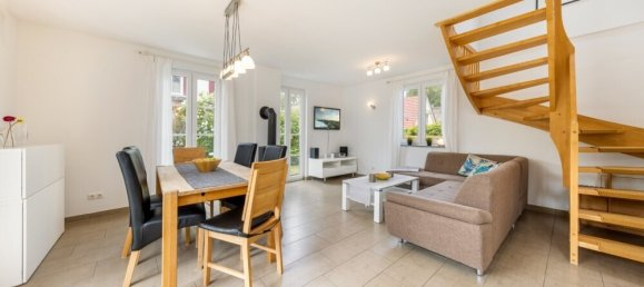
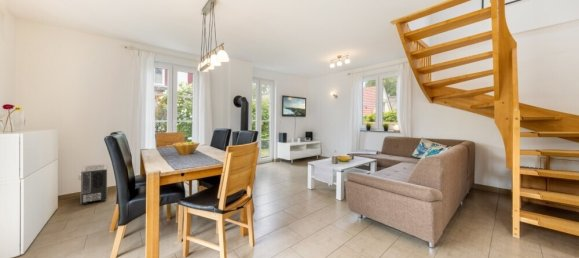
+ air purifier (95, 182)
